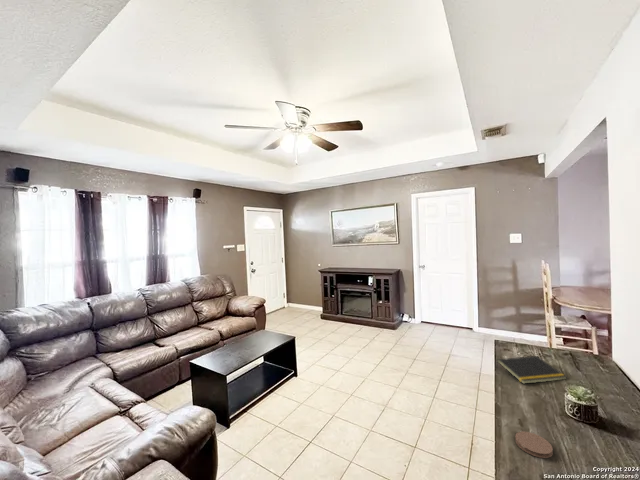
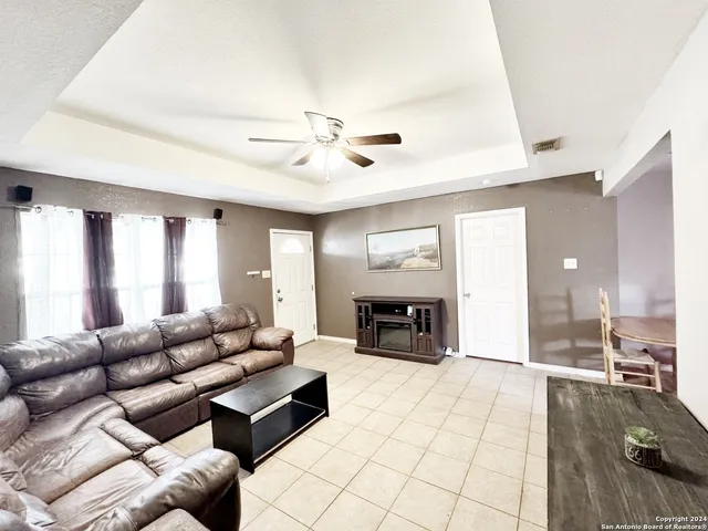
- notepad (530, 368)
- coaster (533, 444)
